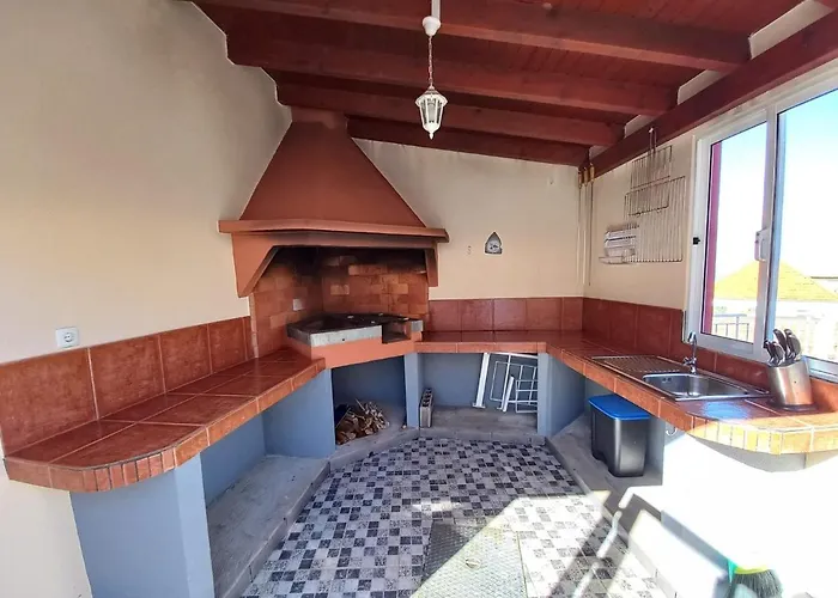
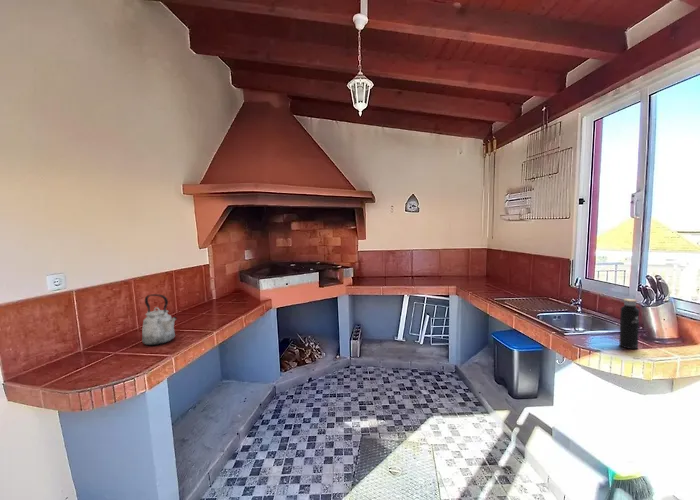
+ water bottle (629, 320)
+ kettle (161, 318)
